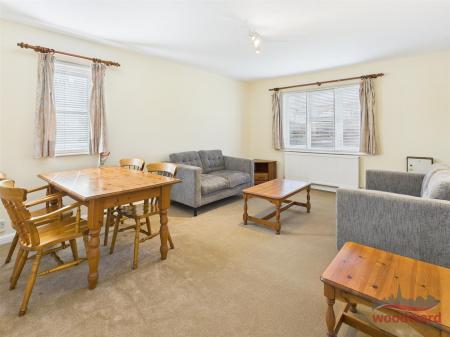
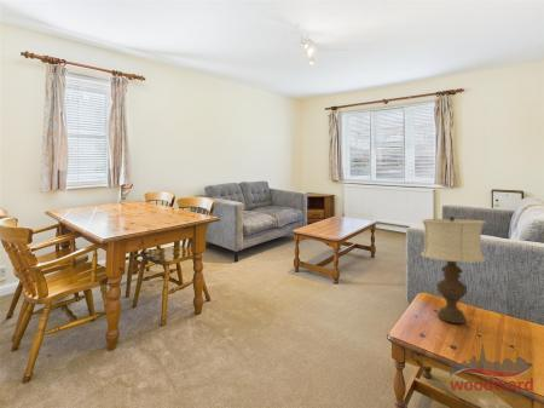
+ table lamp (451, 266)
